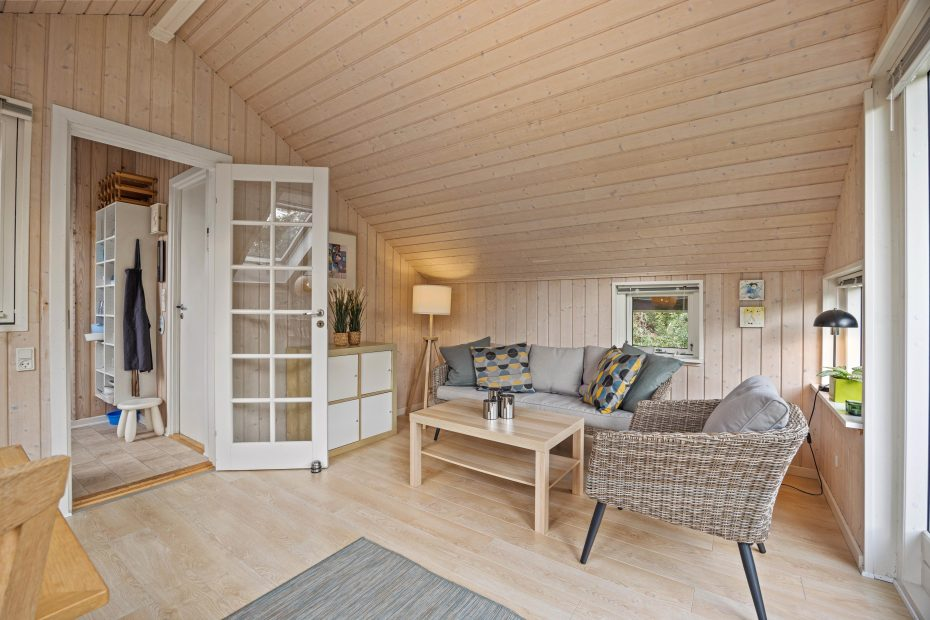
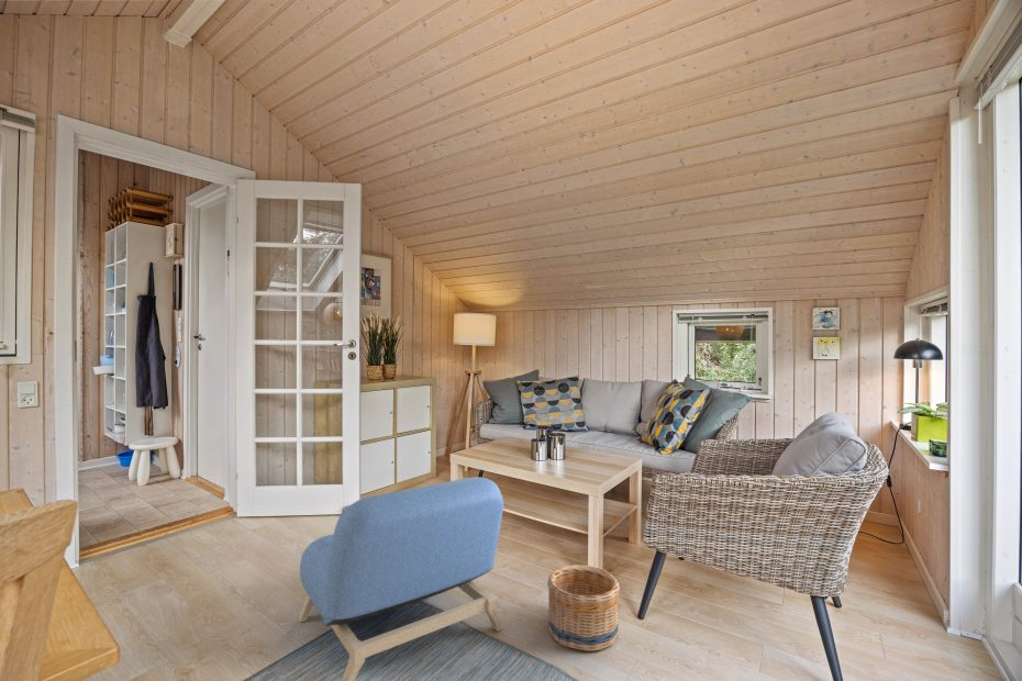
+ basket (582, 605)
+ armchair (398, 547)
